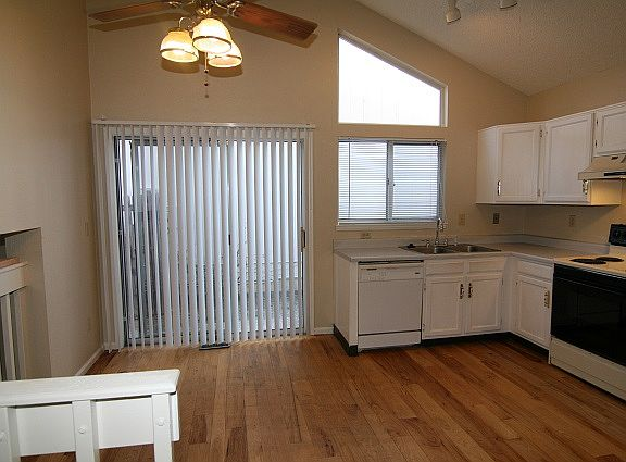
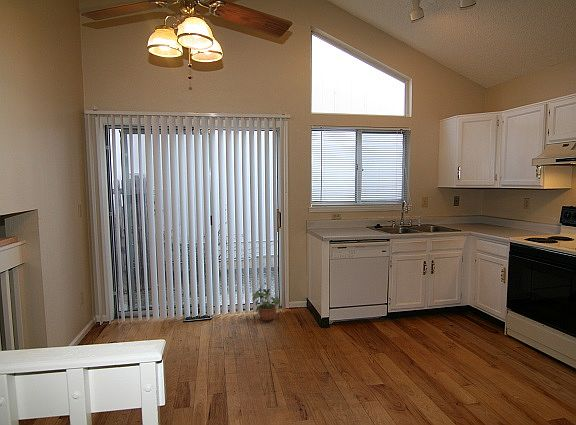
+ potted plant (264, 302)
